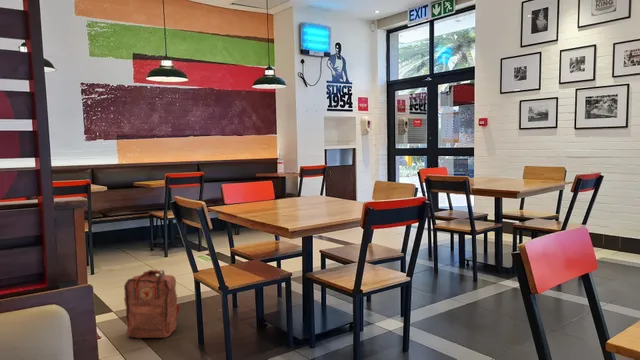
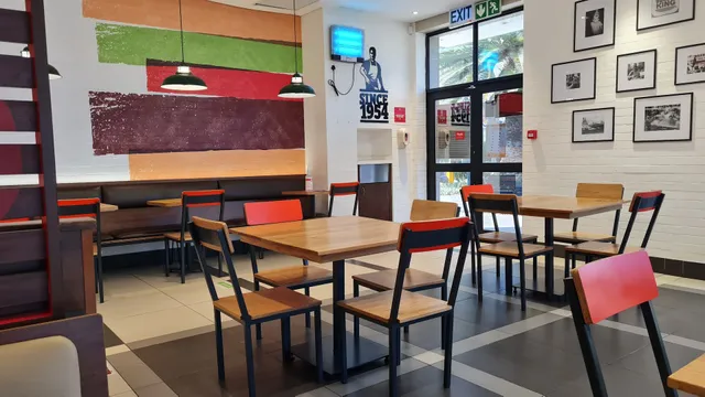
- backpack (150, 301)
